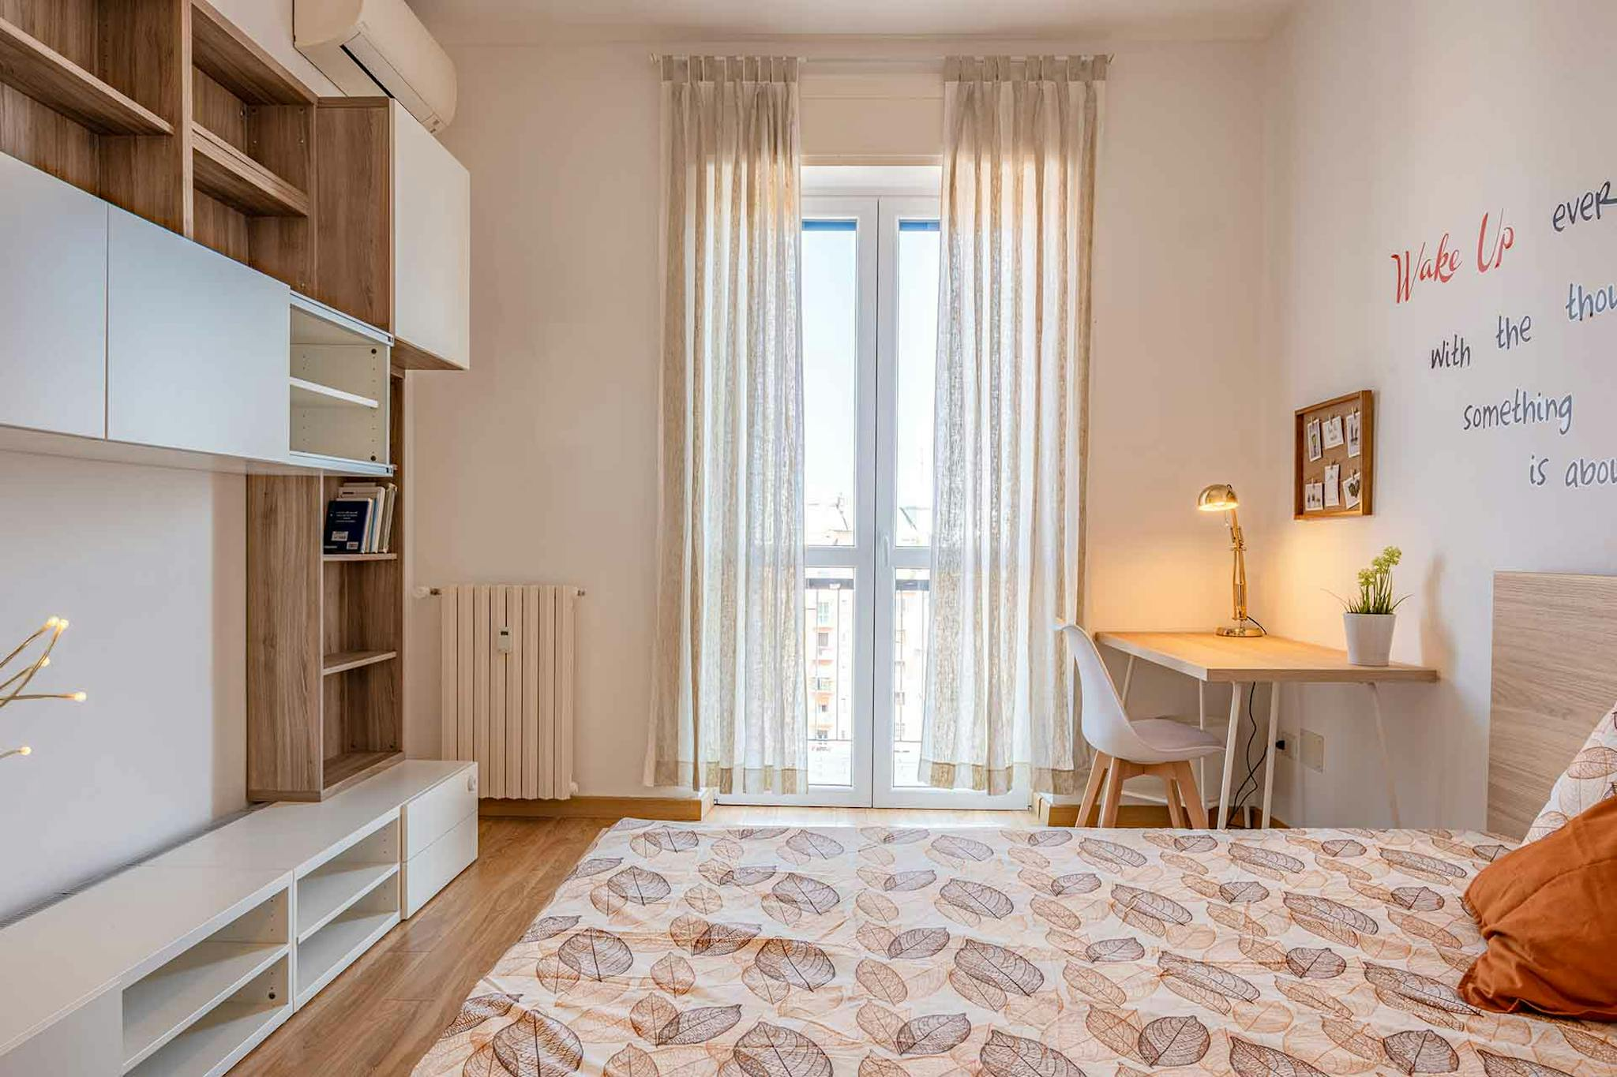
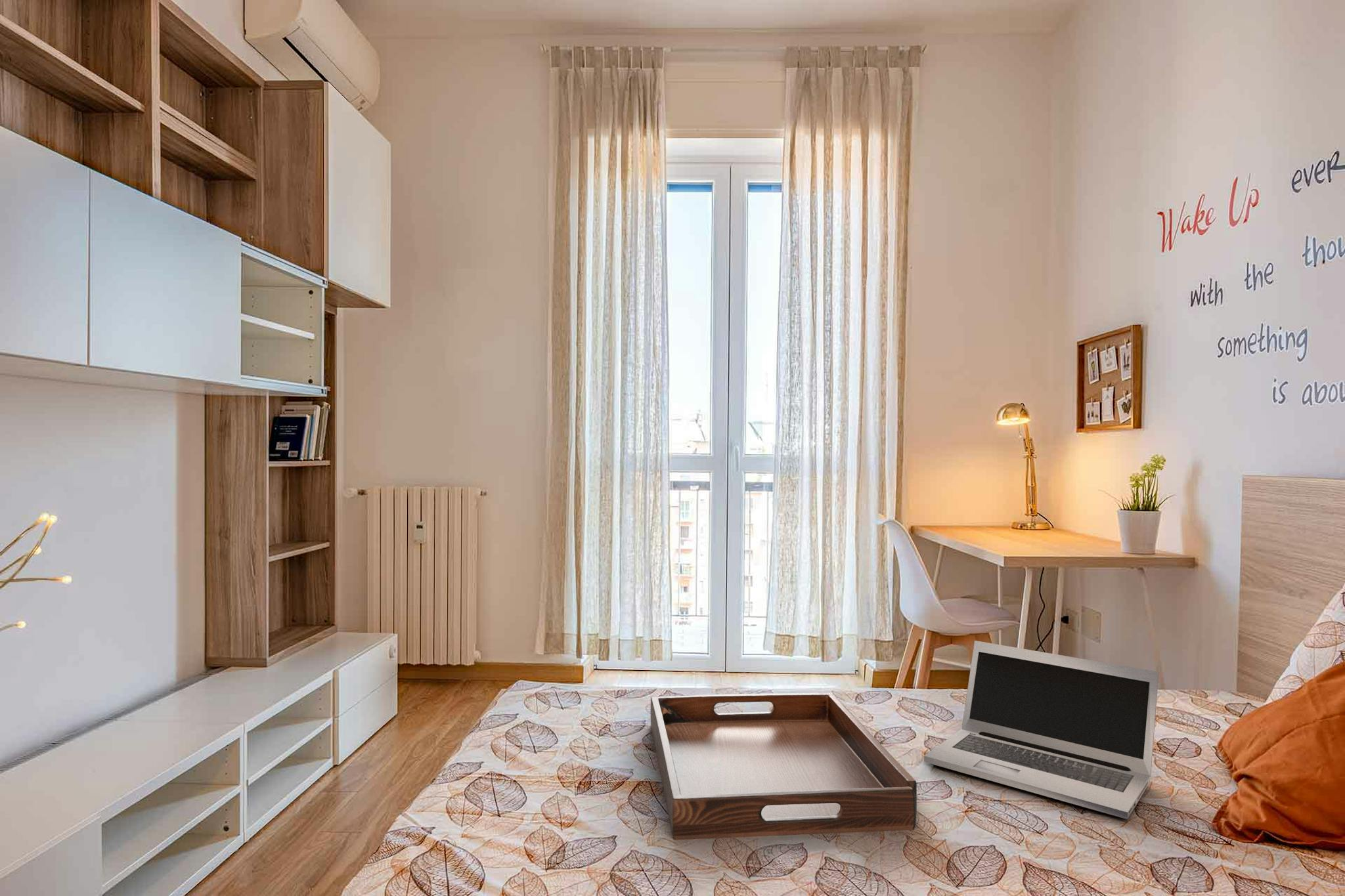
+ serving tray (766, 754)
+ laptop (1040, 718)
